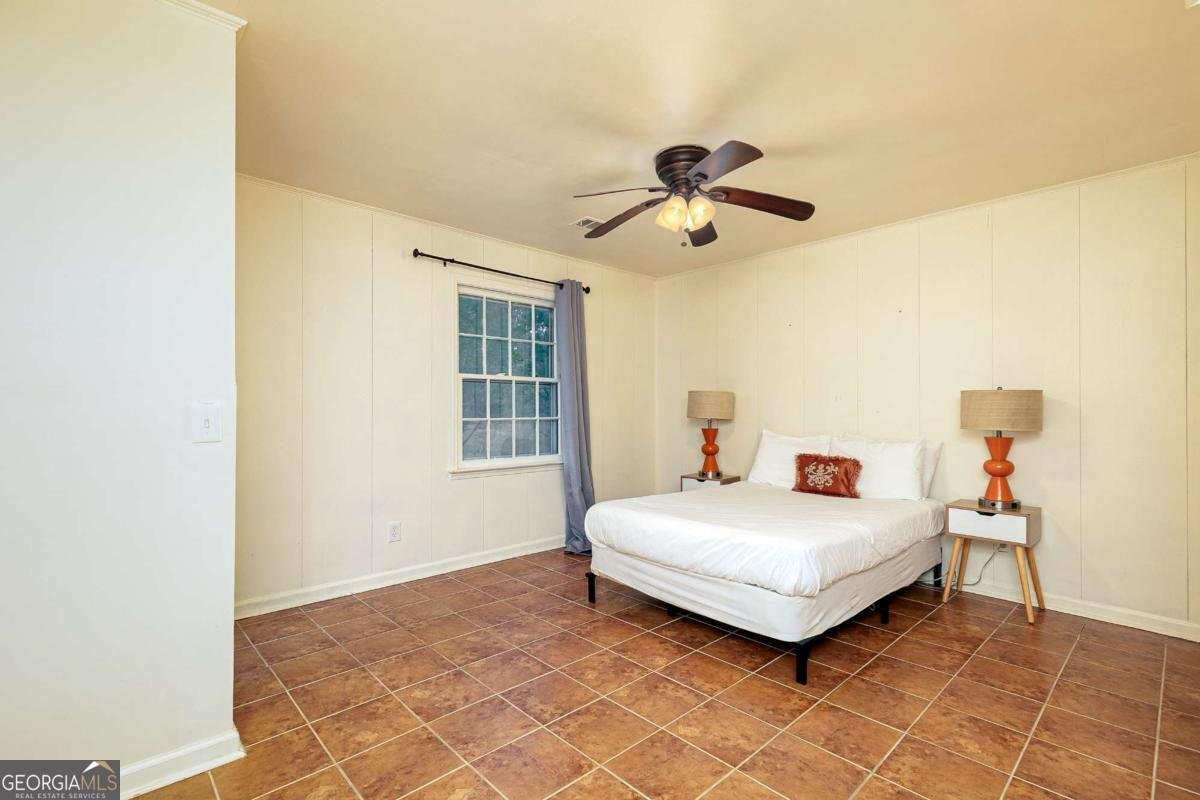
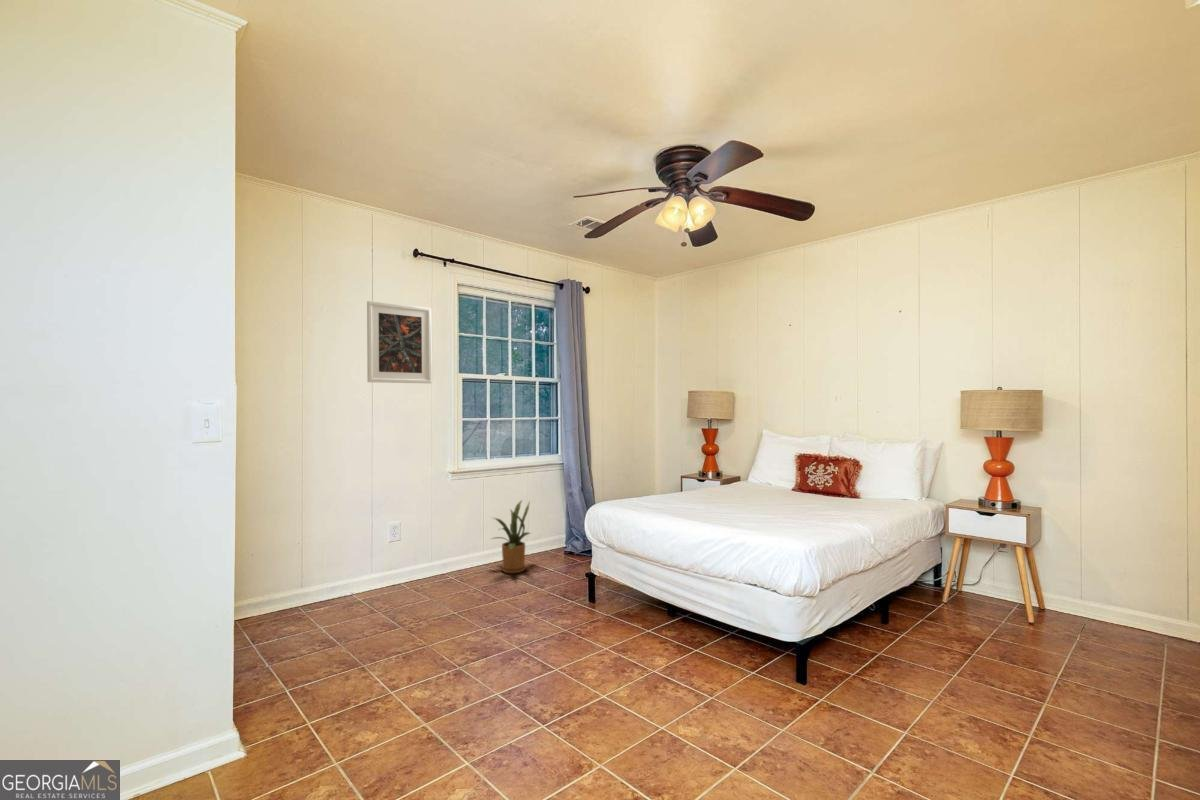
+ house plant (510, 536)
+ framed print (400, 343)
